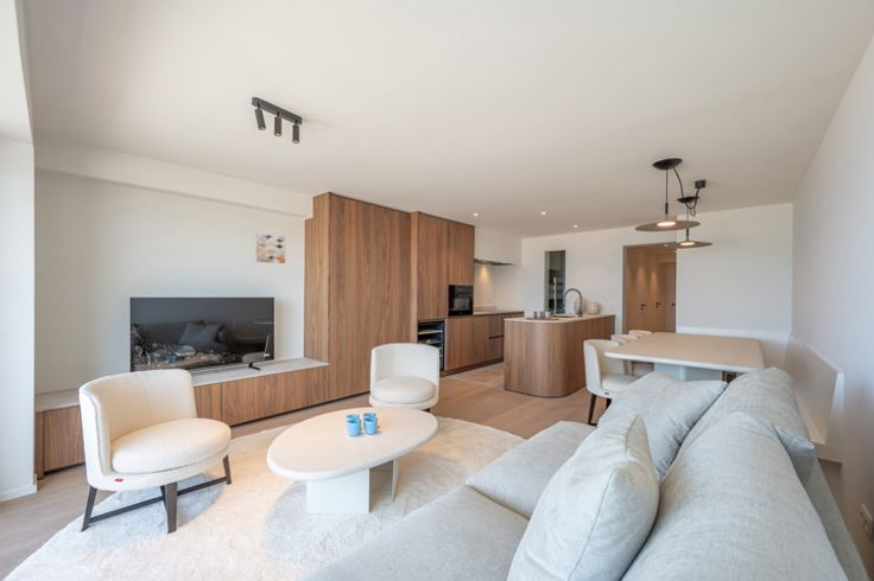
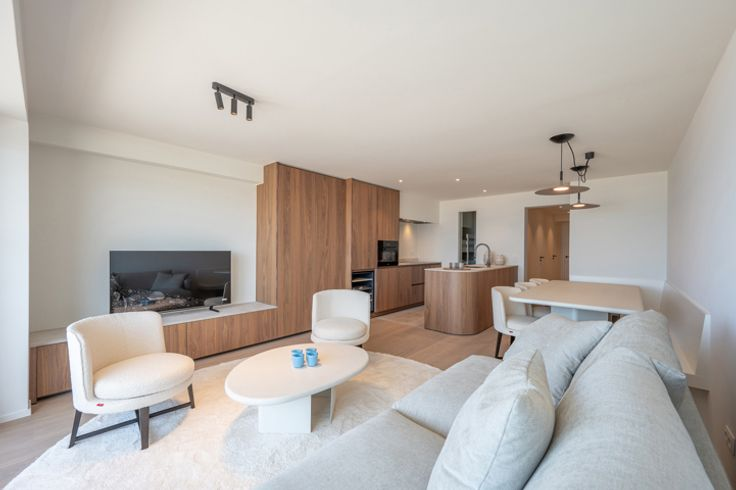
- wall art (271, 249)
